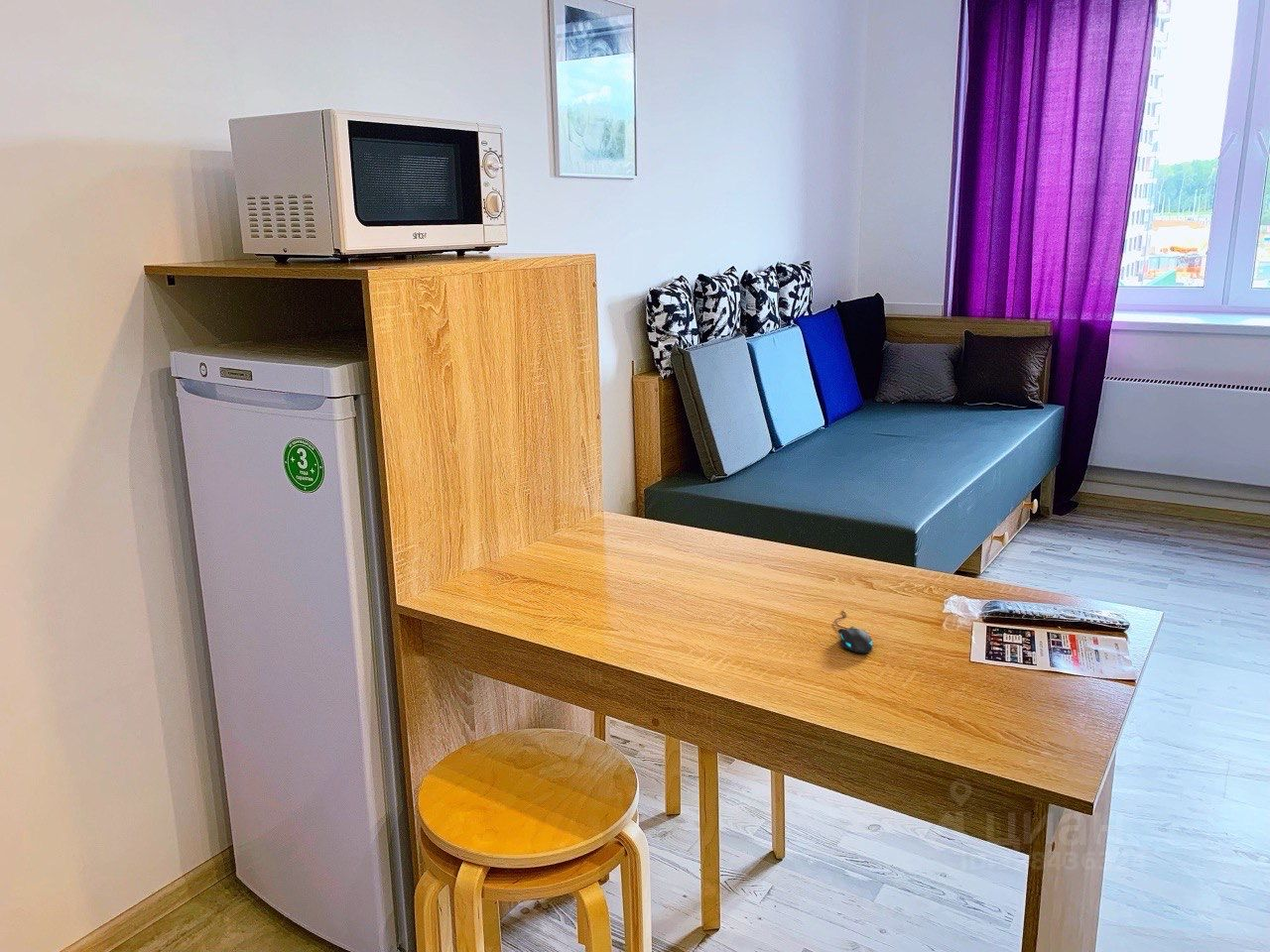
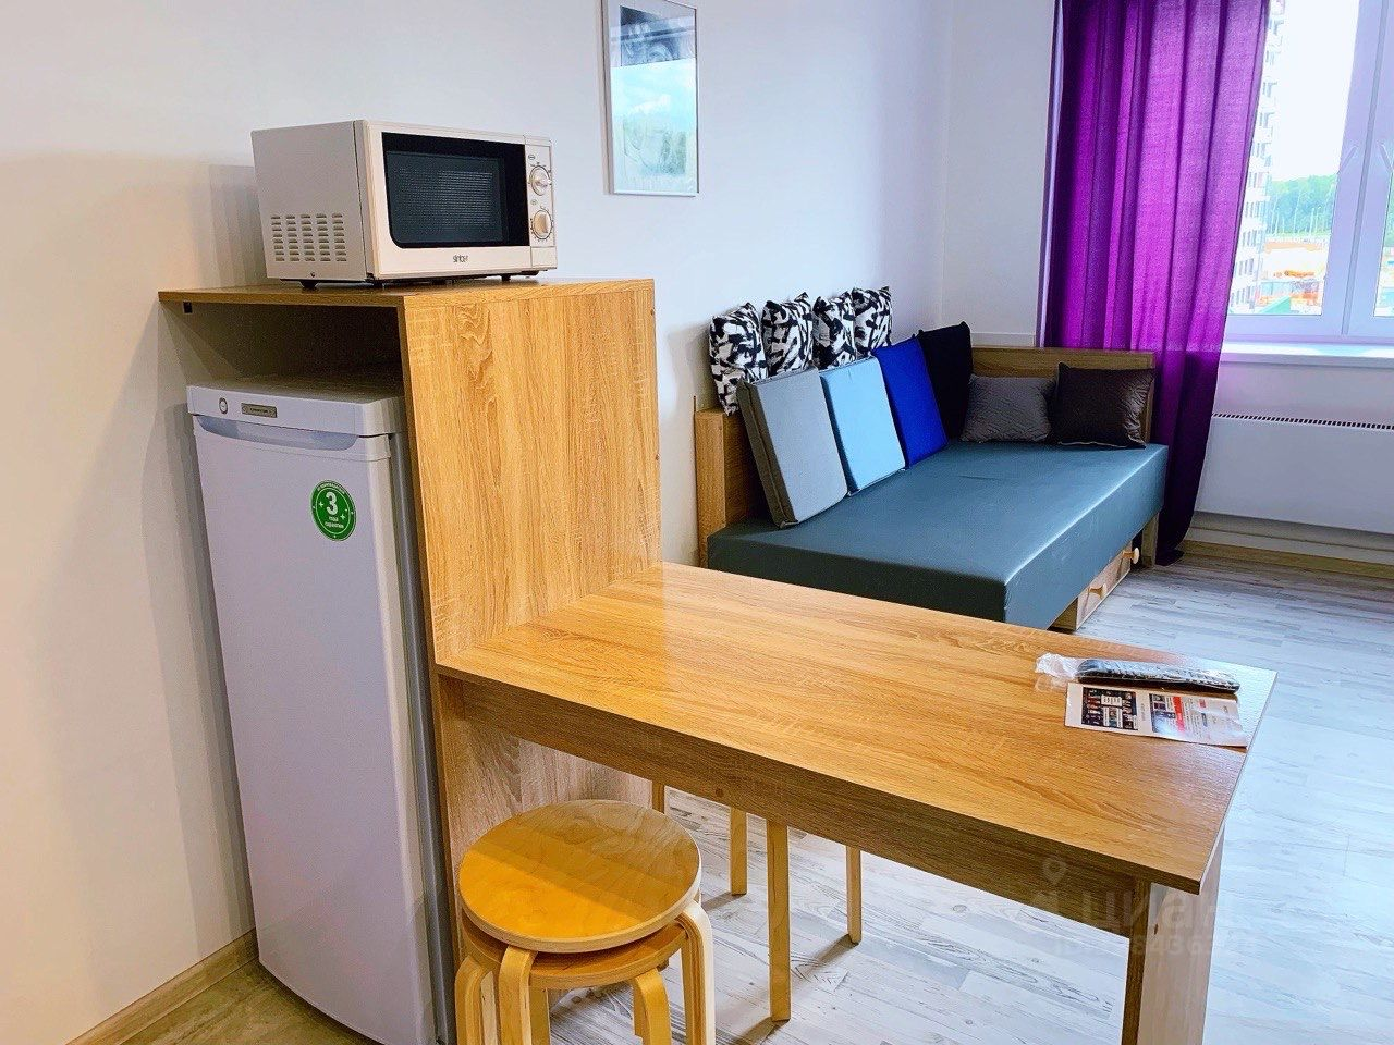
- mouse (852, 627)
